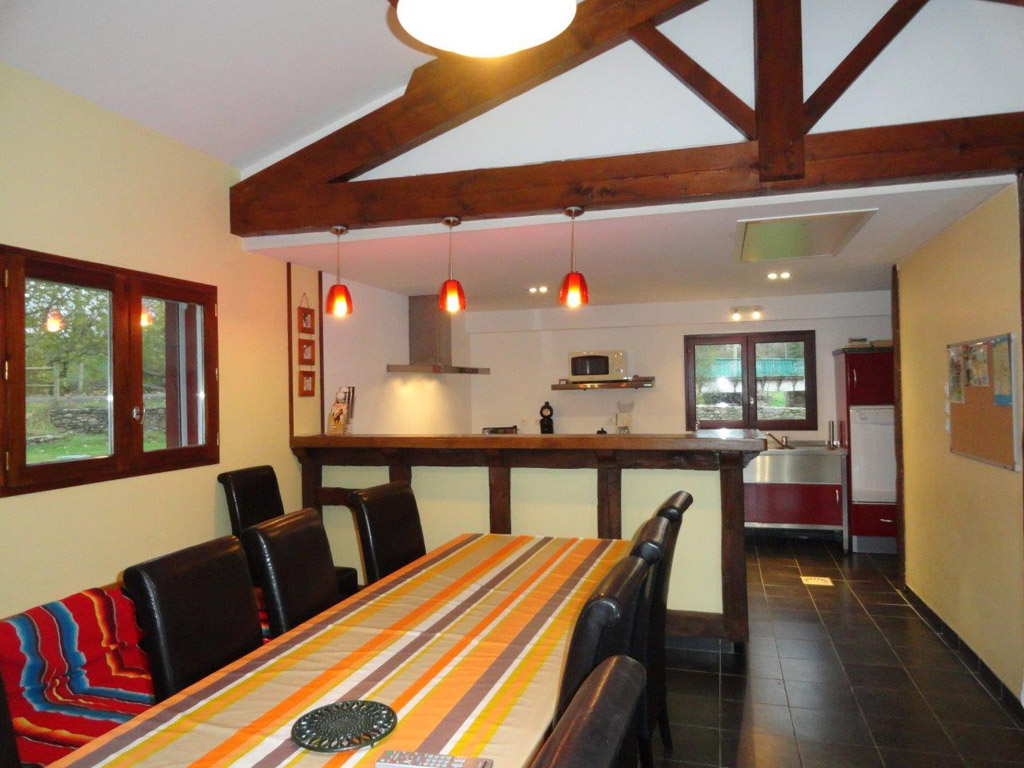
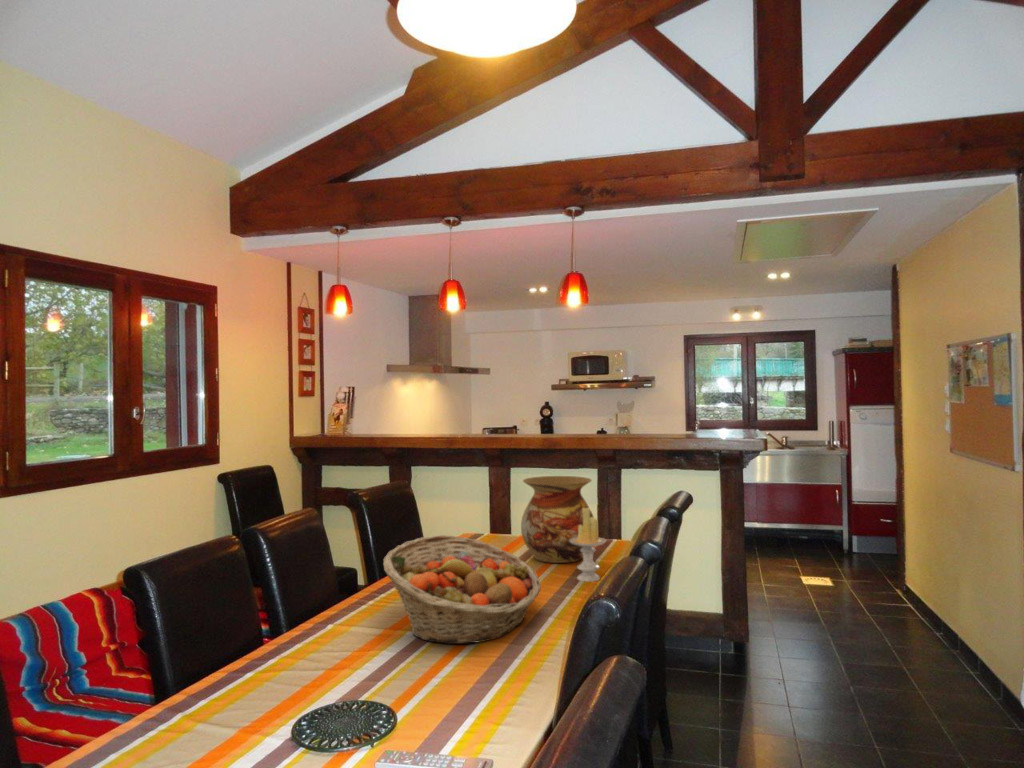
+ fruit basket (463, 584)
+ candle (587, 543)
+ vase (557, 518)
